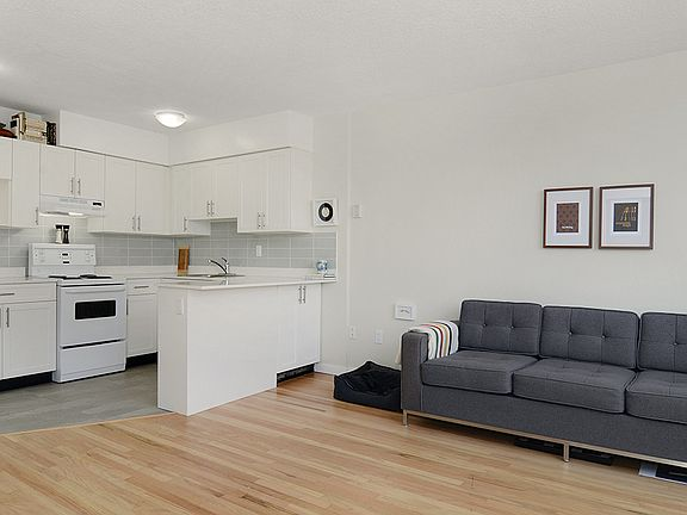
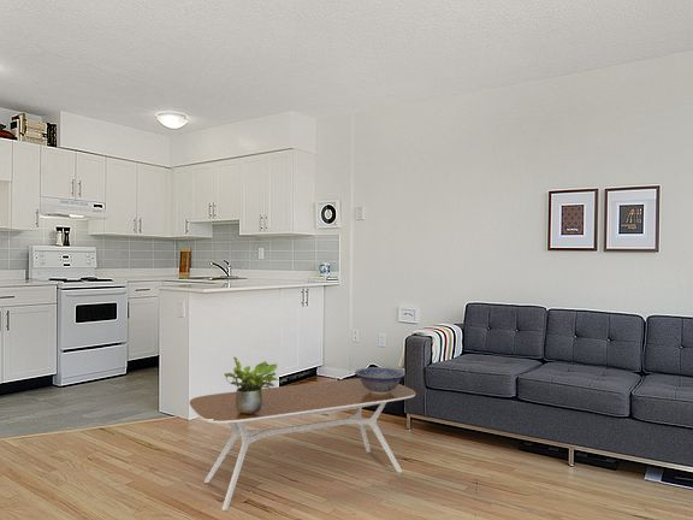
+ coffee table (303, 430)
+ decorative bowl (379, 382)
+ potted plant (251, 385)
